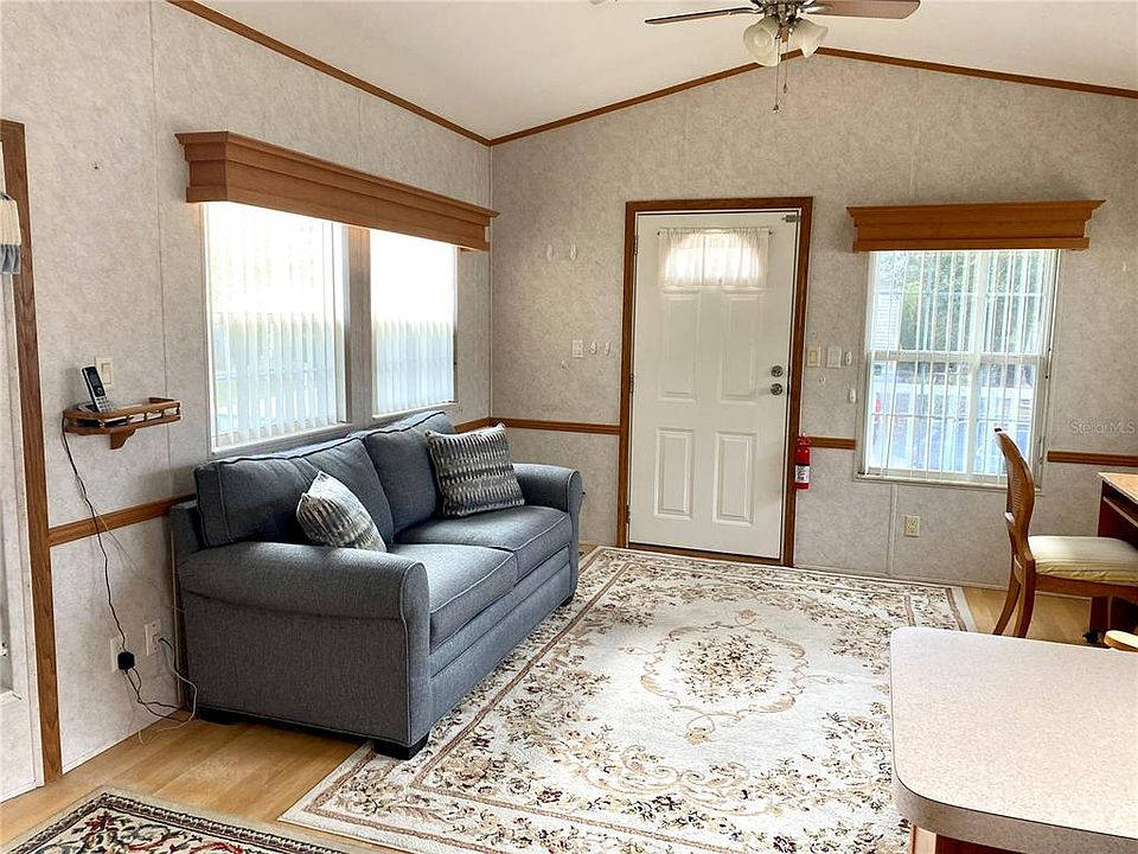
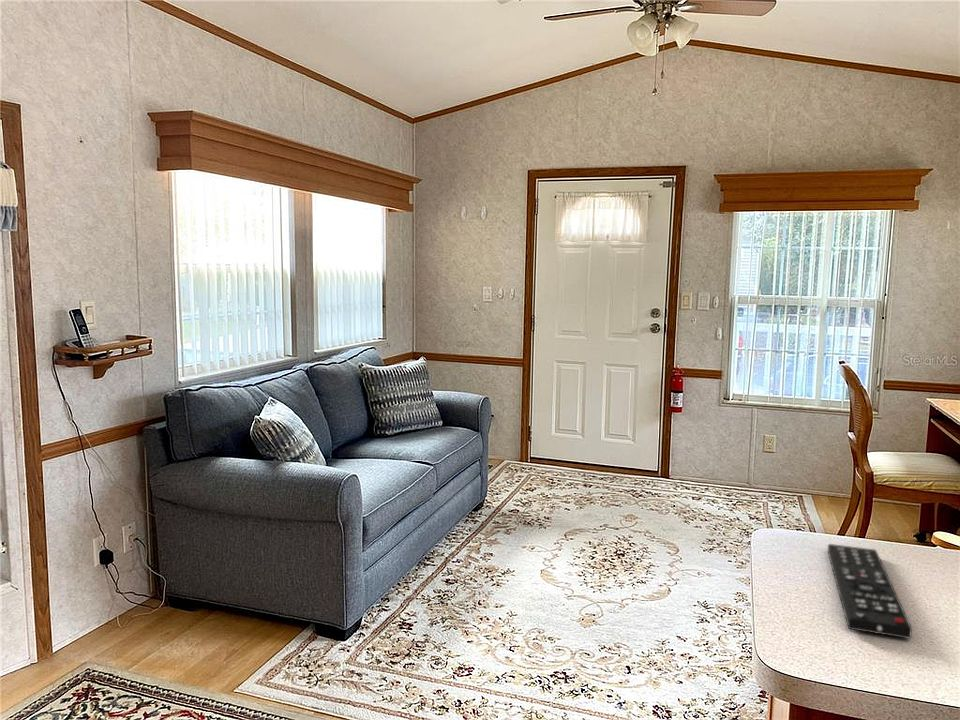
+ remote control (864, 584)
